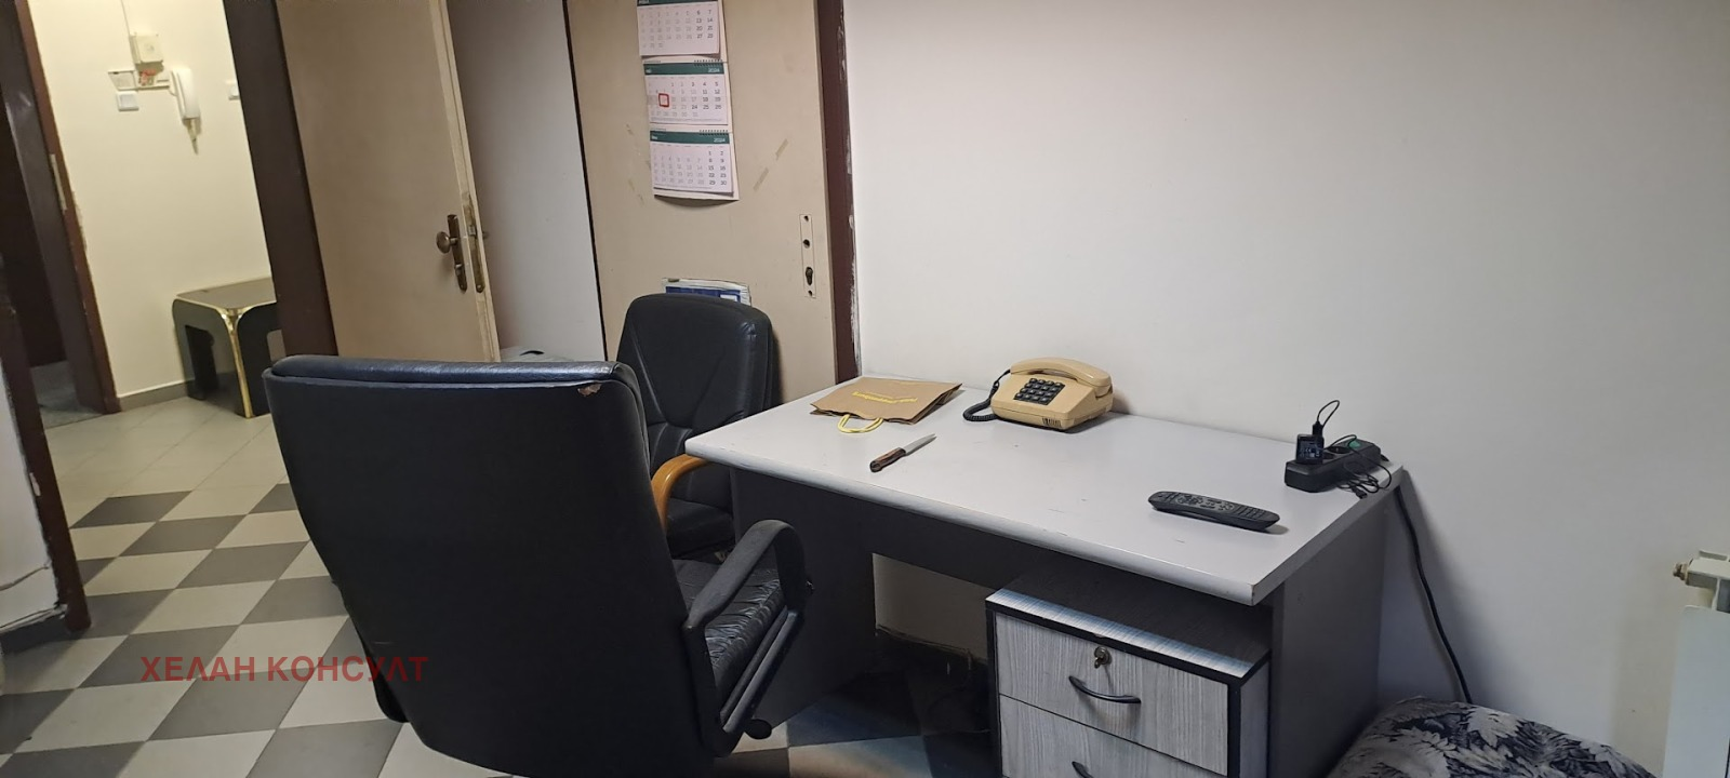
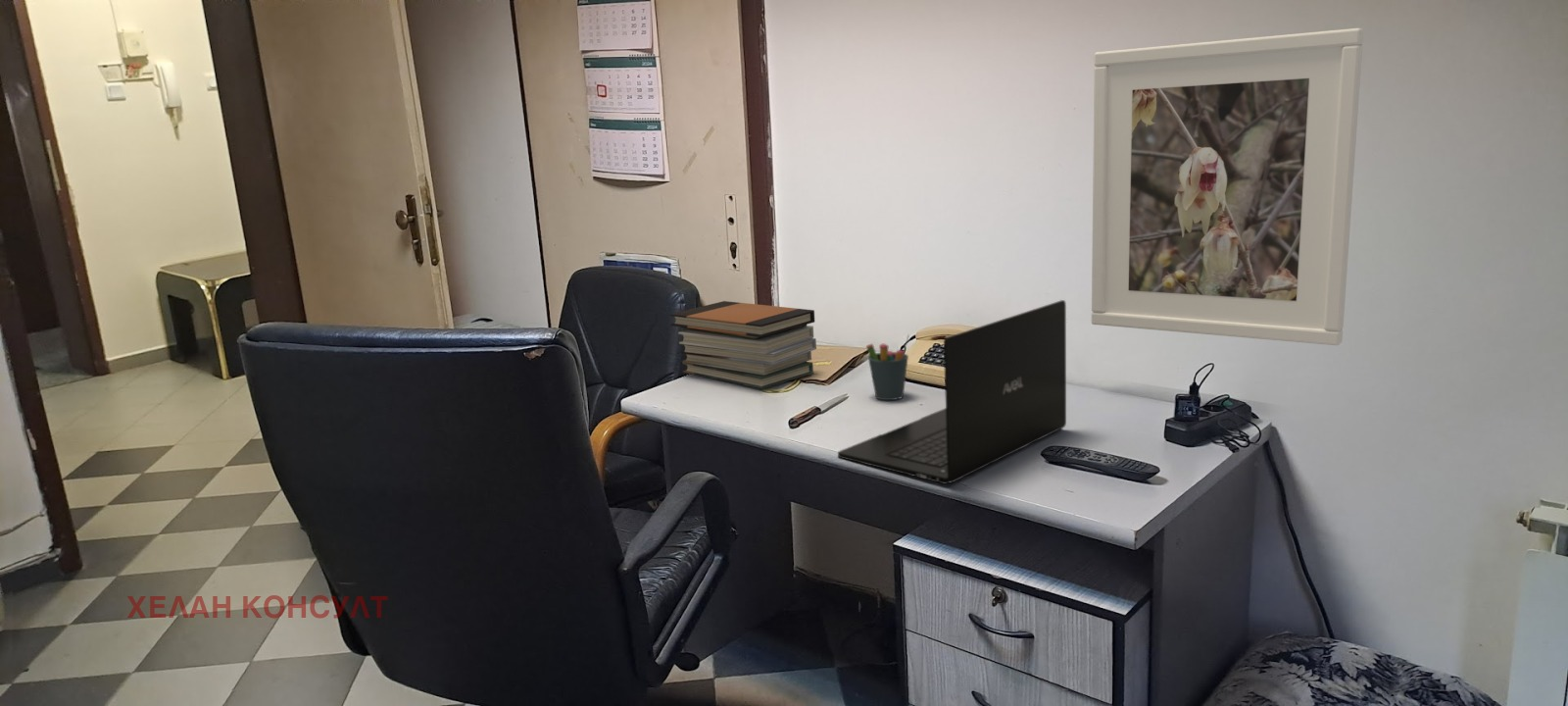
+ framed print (1212, 191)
+ pen holder (888, 366)
+ book stack (745, 342)
+ laptop (953, 378)
